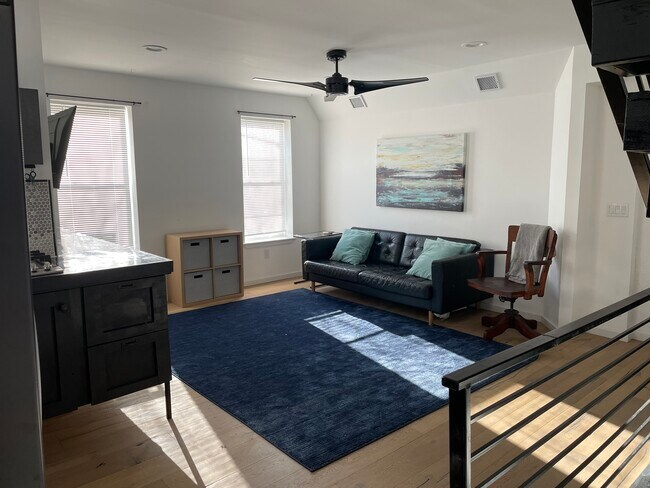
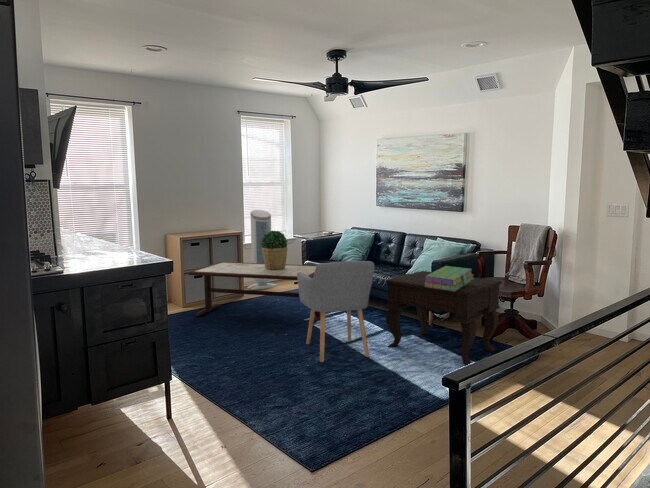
+ stack of books (449, 281)
+ potted plant (274, 249)
+ chair (337, 304)
+ air purifier (261, 249)
+ coffee table (261, 291)
+ side table (444, 311)
